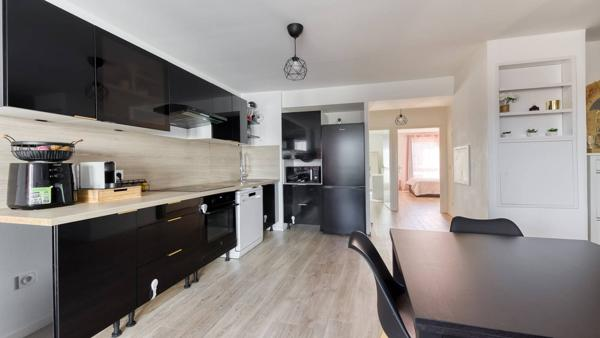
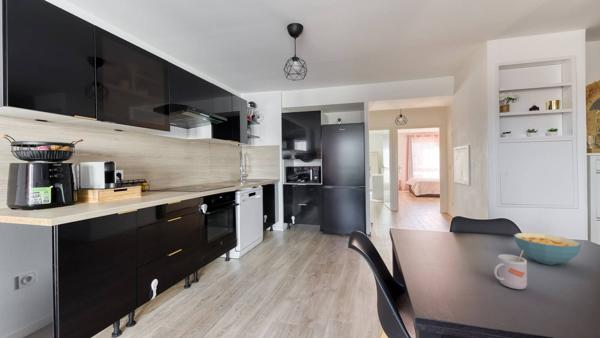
+ mug (509, 268)
+ cereal bowl (545, 250)
